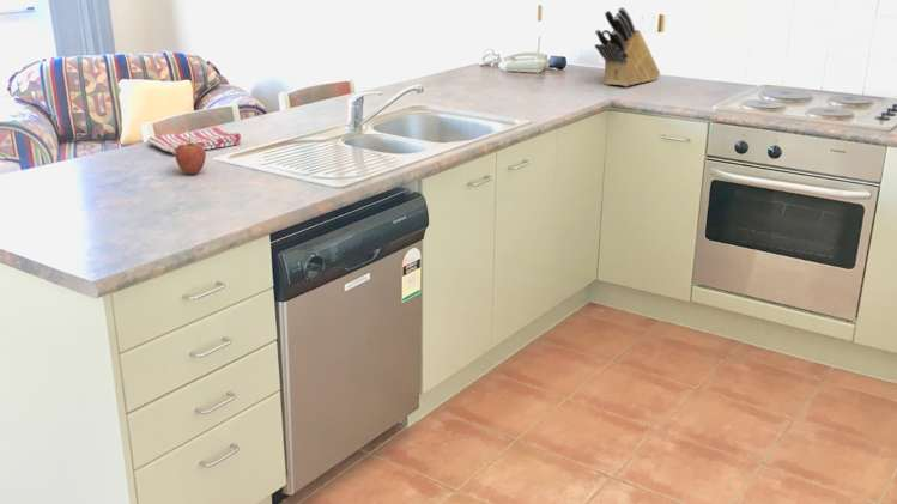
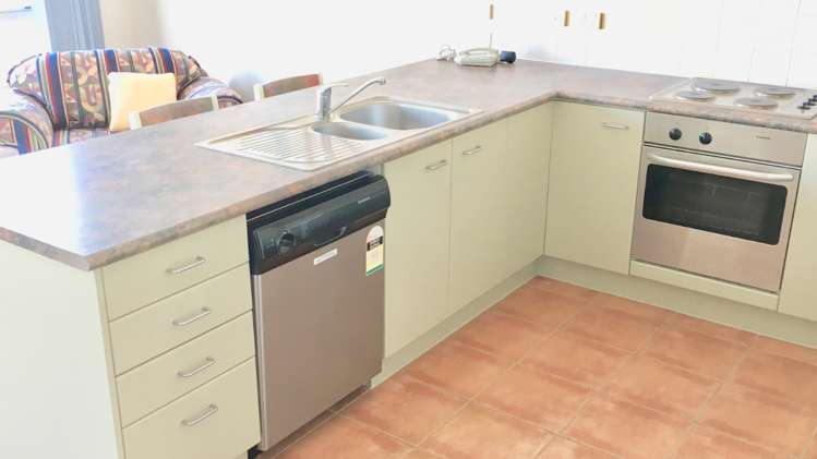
- fruit (190, 154)
- knife block (628, 44)
- dish towel (194, 139)
